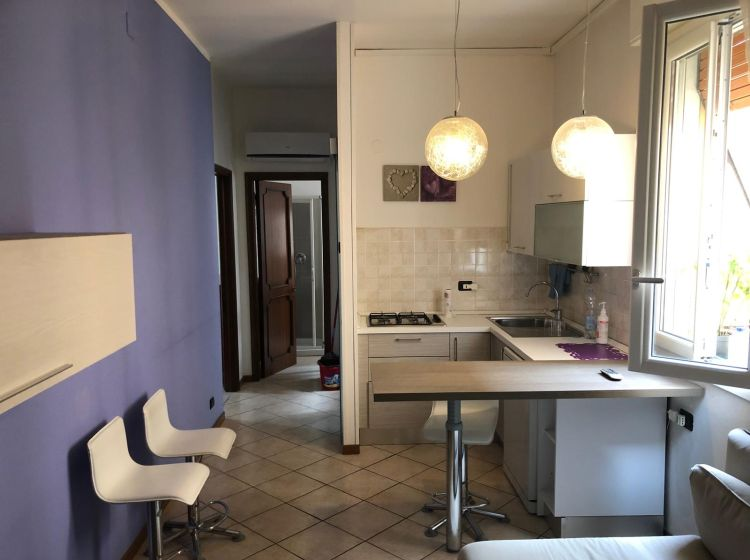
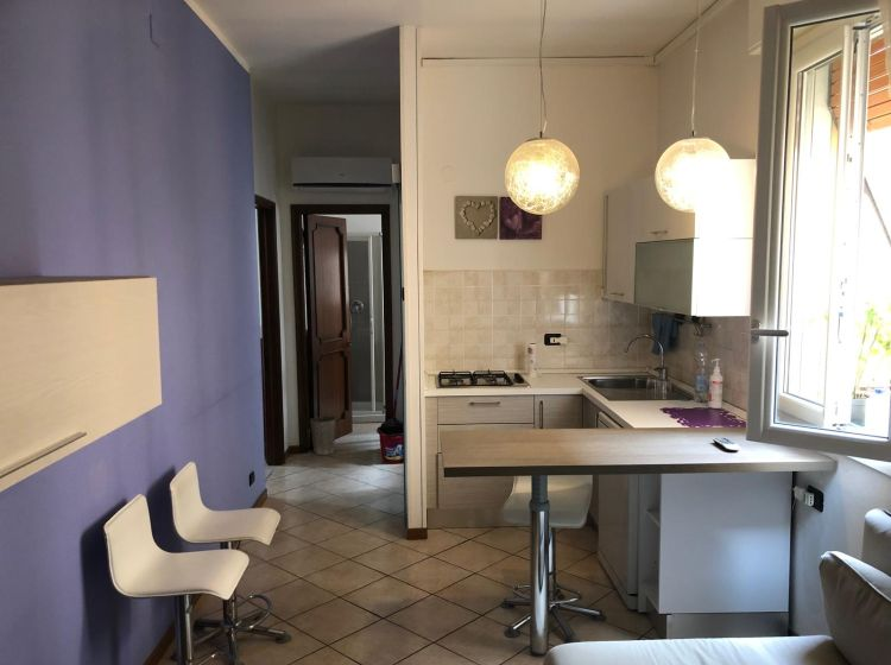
+ waste basket (323, 435)
